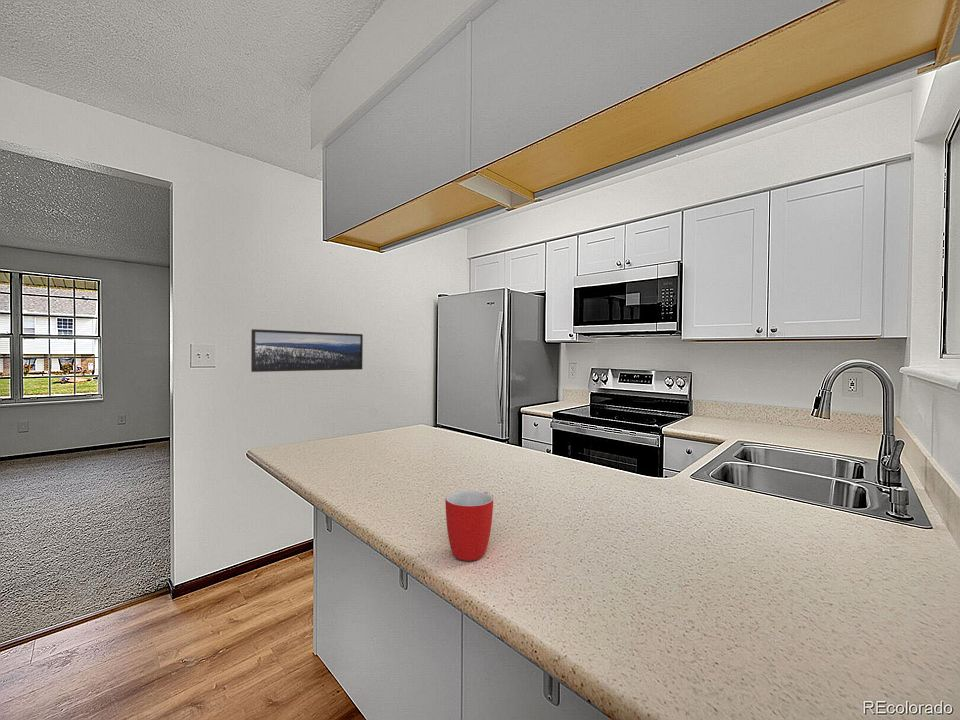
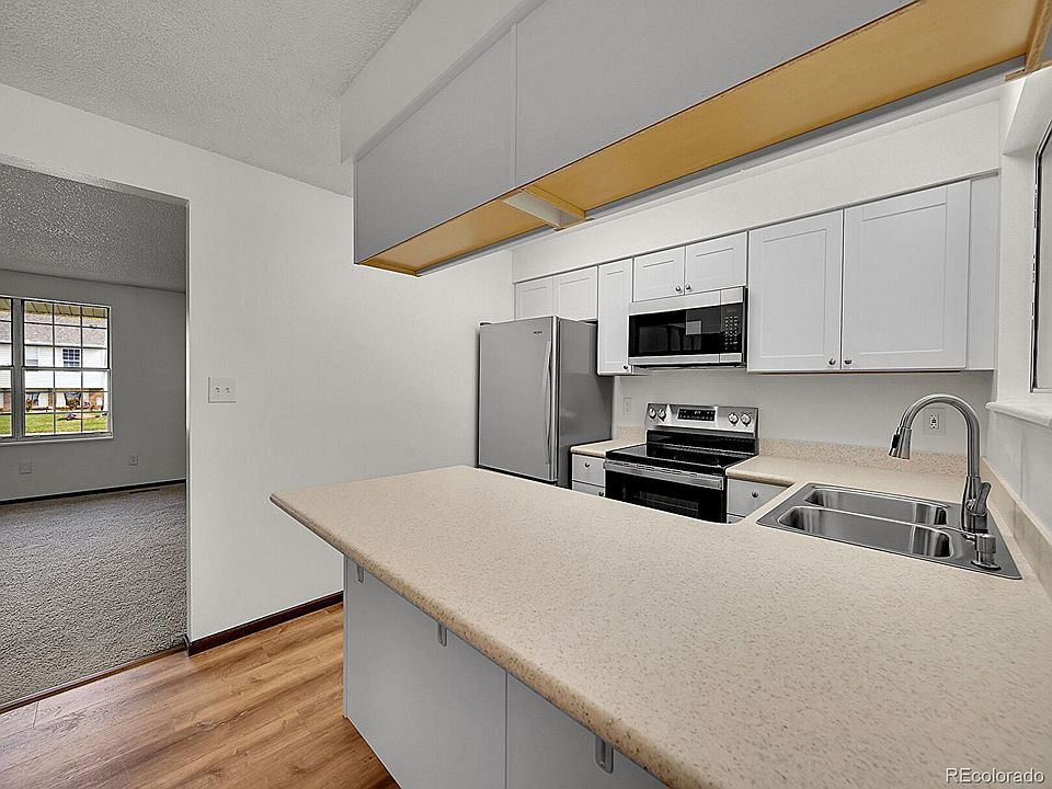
- mug (473, 522)
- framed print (312, 351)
